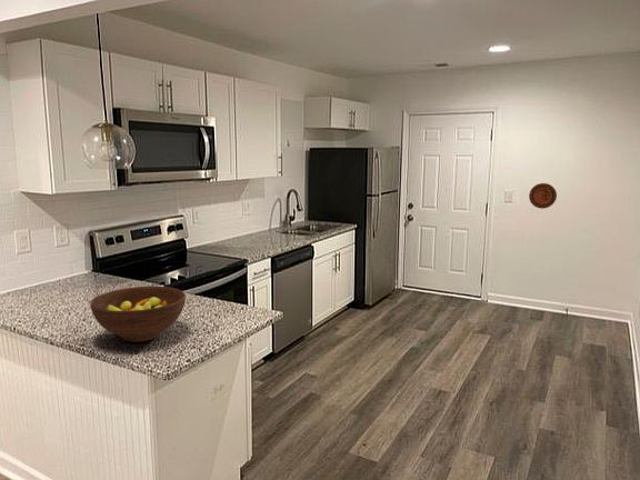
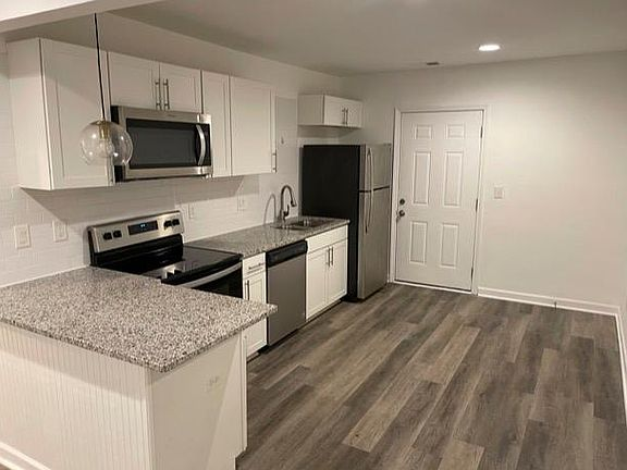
- fruit bowl (140, 317)
- decorative plate (542, 196)
